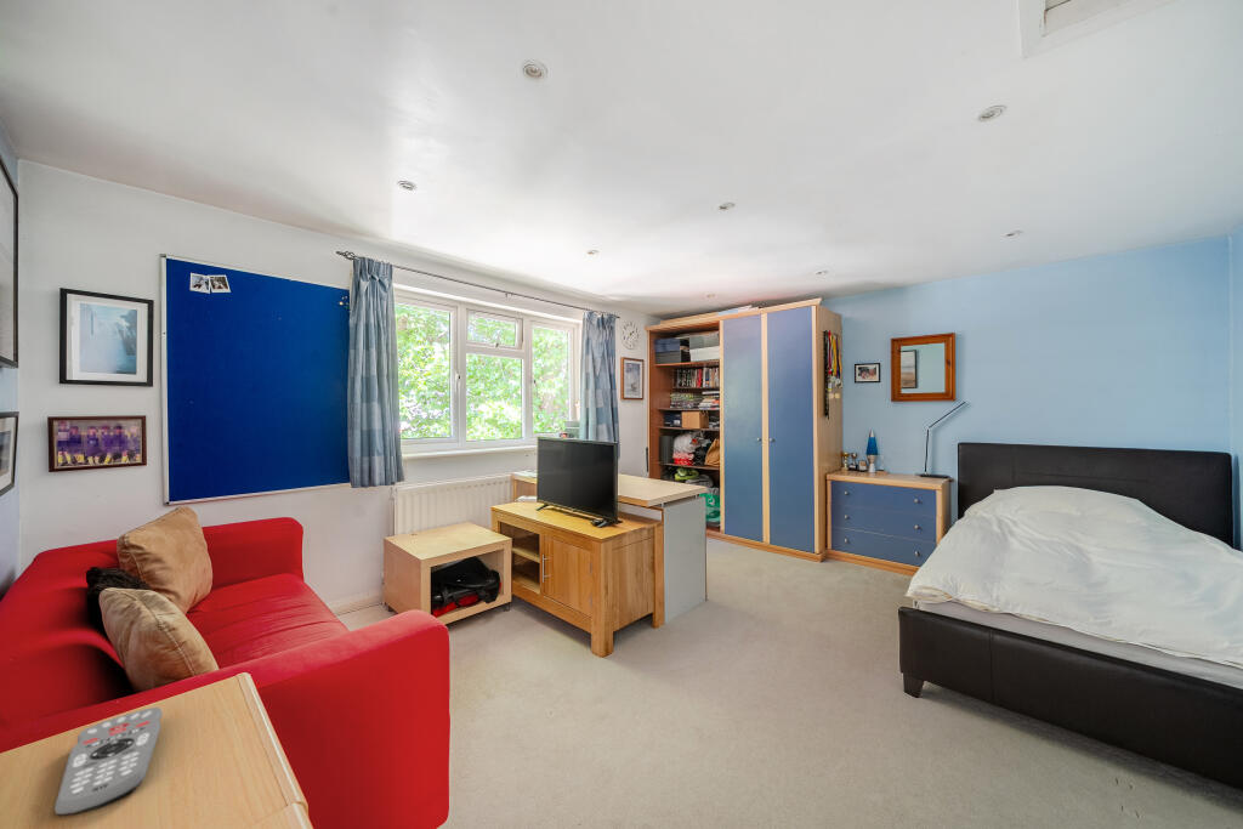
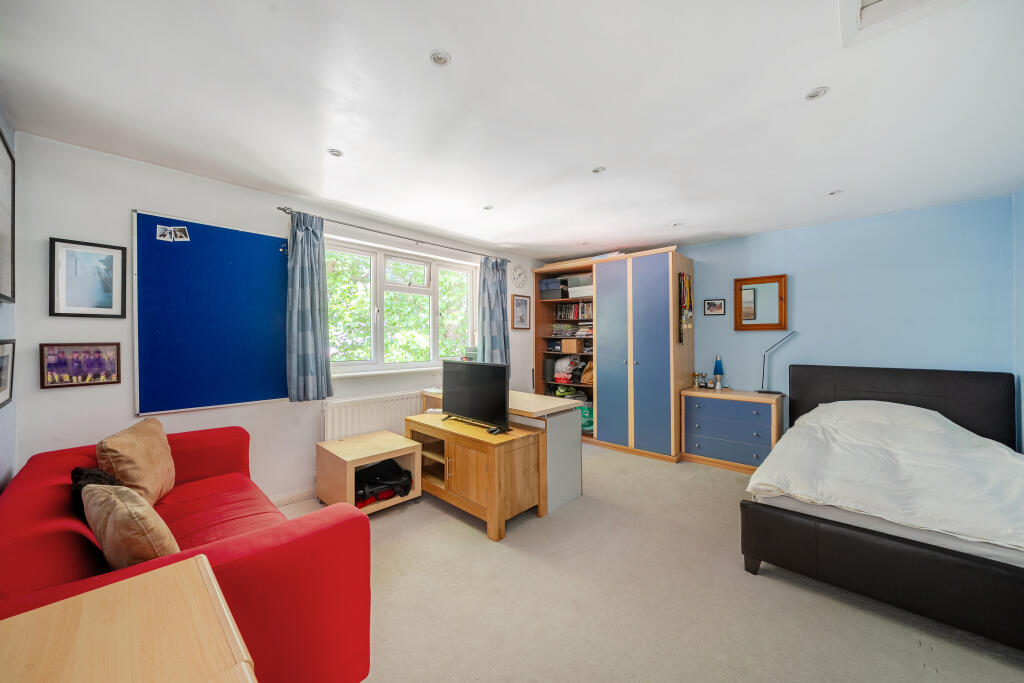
- remote control (112, 756)
